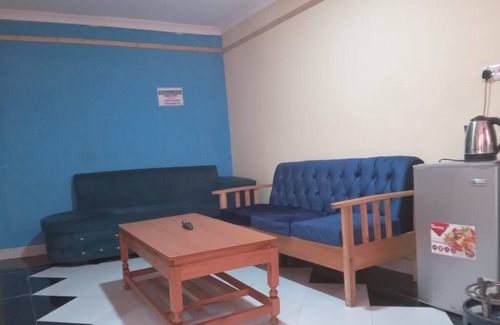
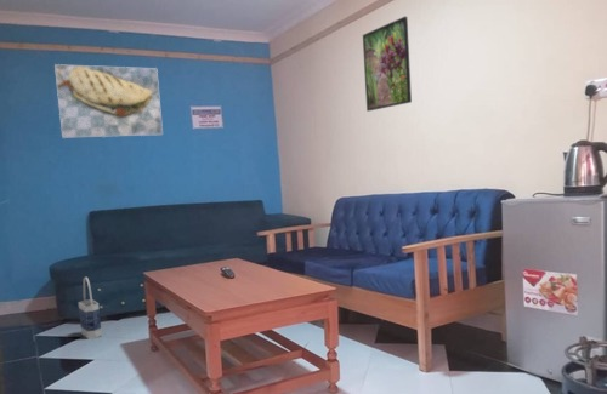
+ bag (89, 306)
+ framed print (110, 101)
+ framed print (385, 67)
